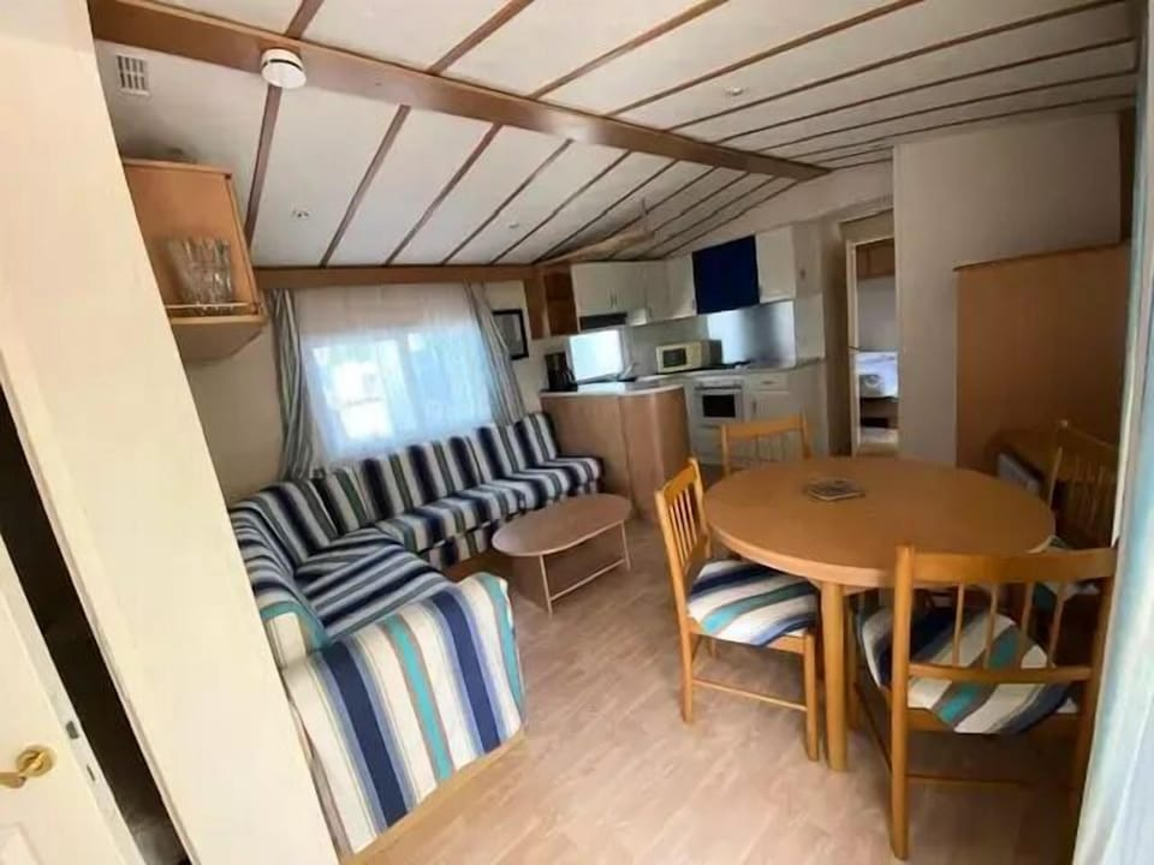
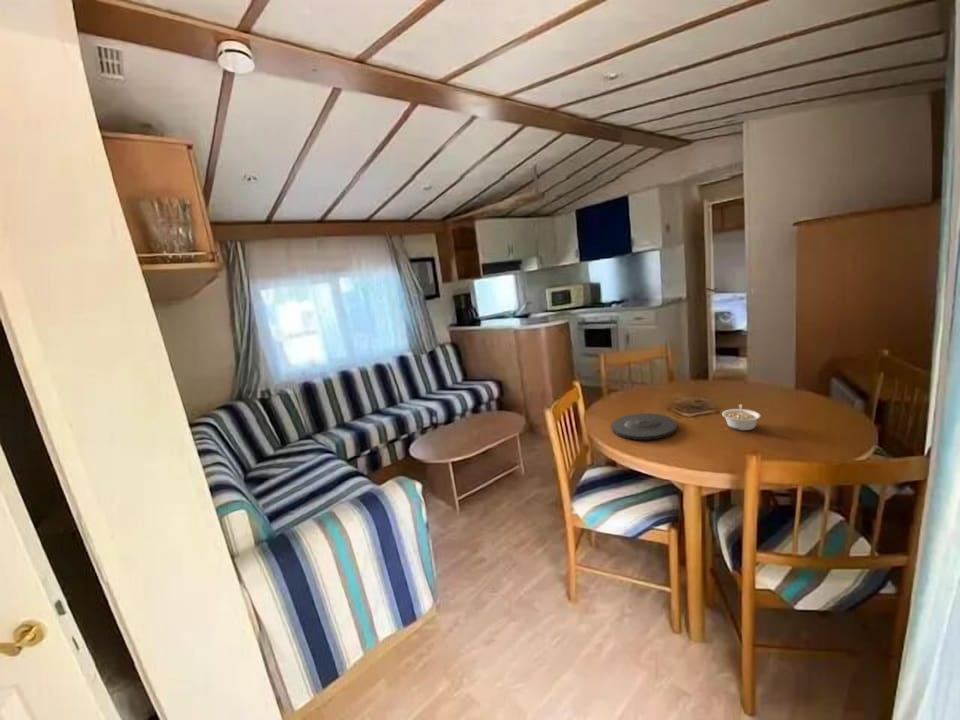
+ plate (643, 423)
+ legume (740, 418)
